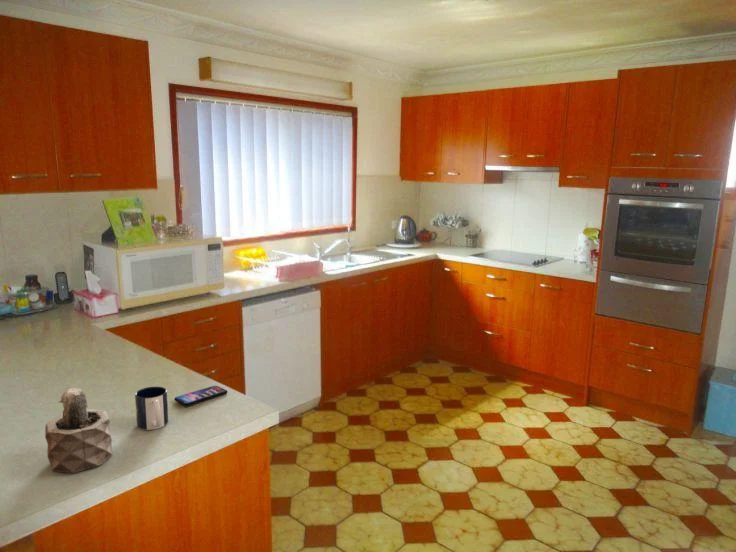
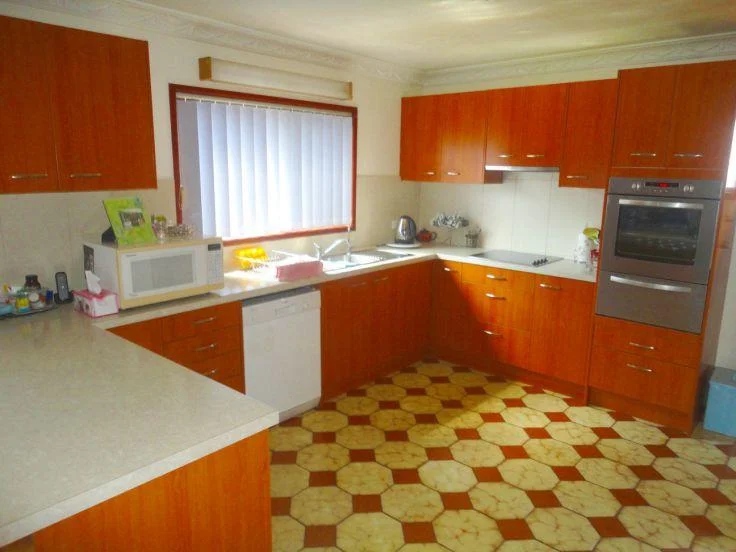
- smartphone (201, 395)
- succulent plant (78, 424)
- mug (153, 410)
